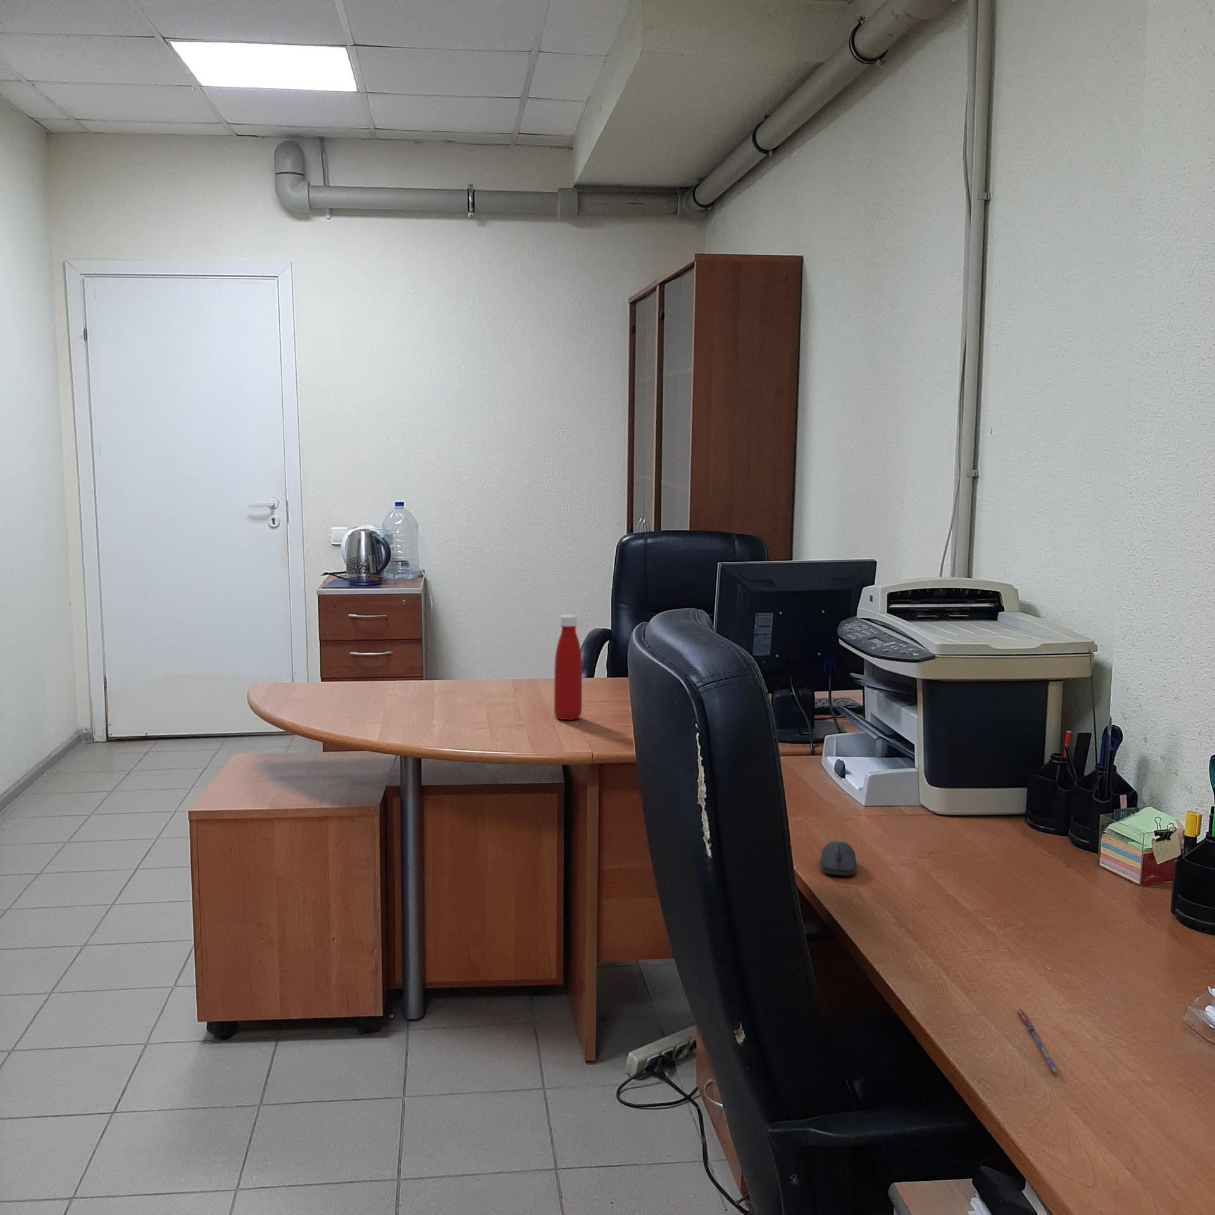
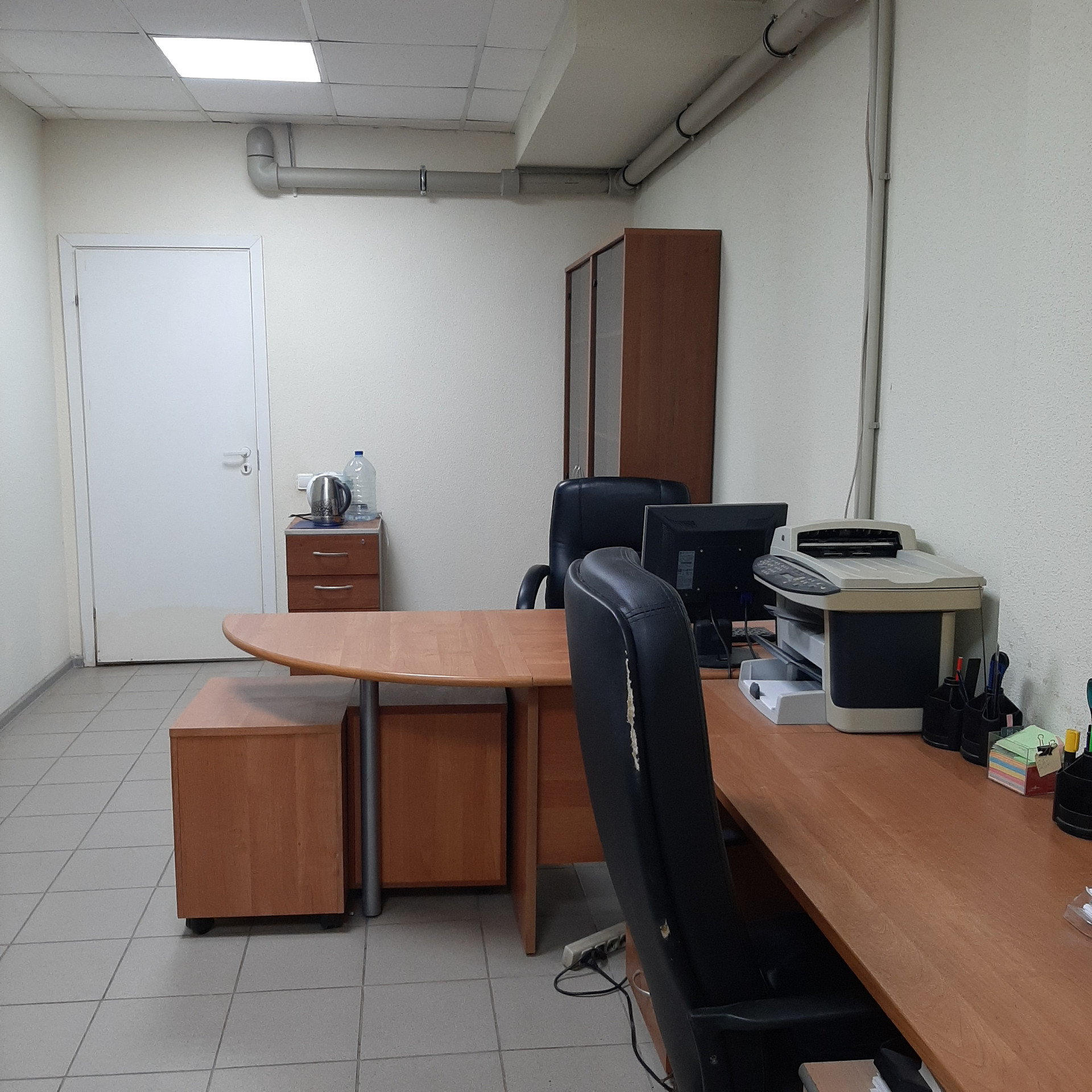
- pen (1037, 1039)
- computer mouse (839, 856)
- bottle (569, 666)
